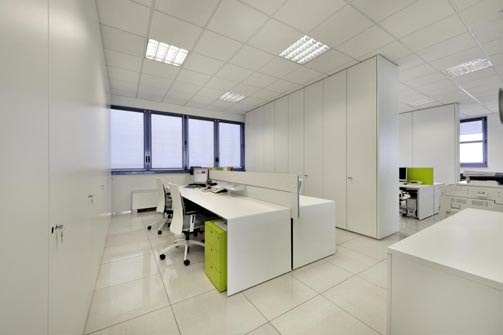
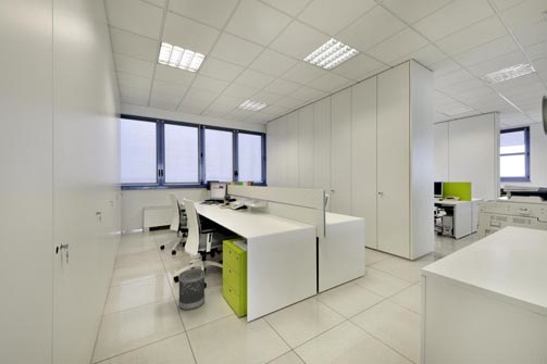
+ wastebasket (191, 288)
